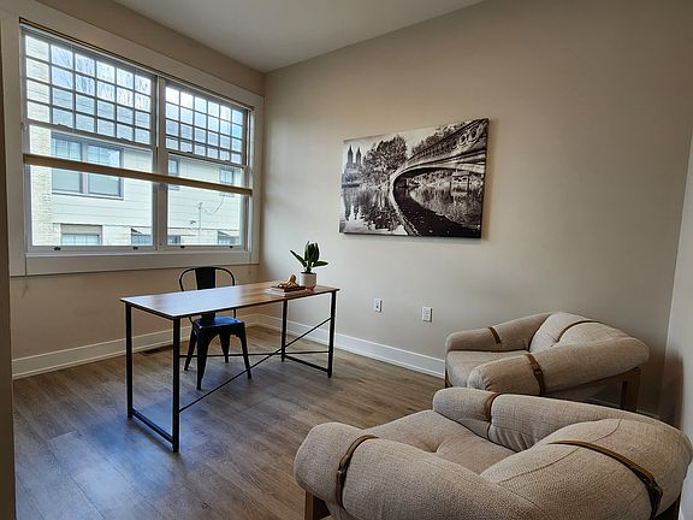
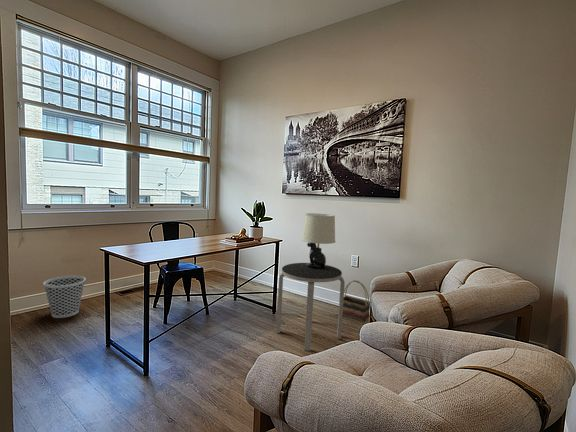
+ wastebasket (65, 297)
+ table lamp (318, 240)
+ basket (355, 298)
+ side table (310, 302)
